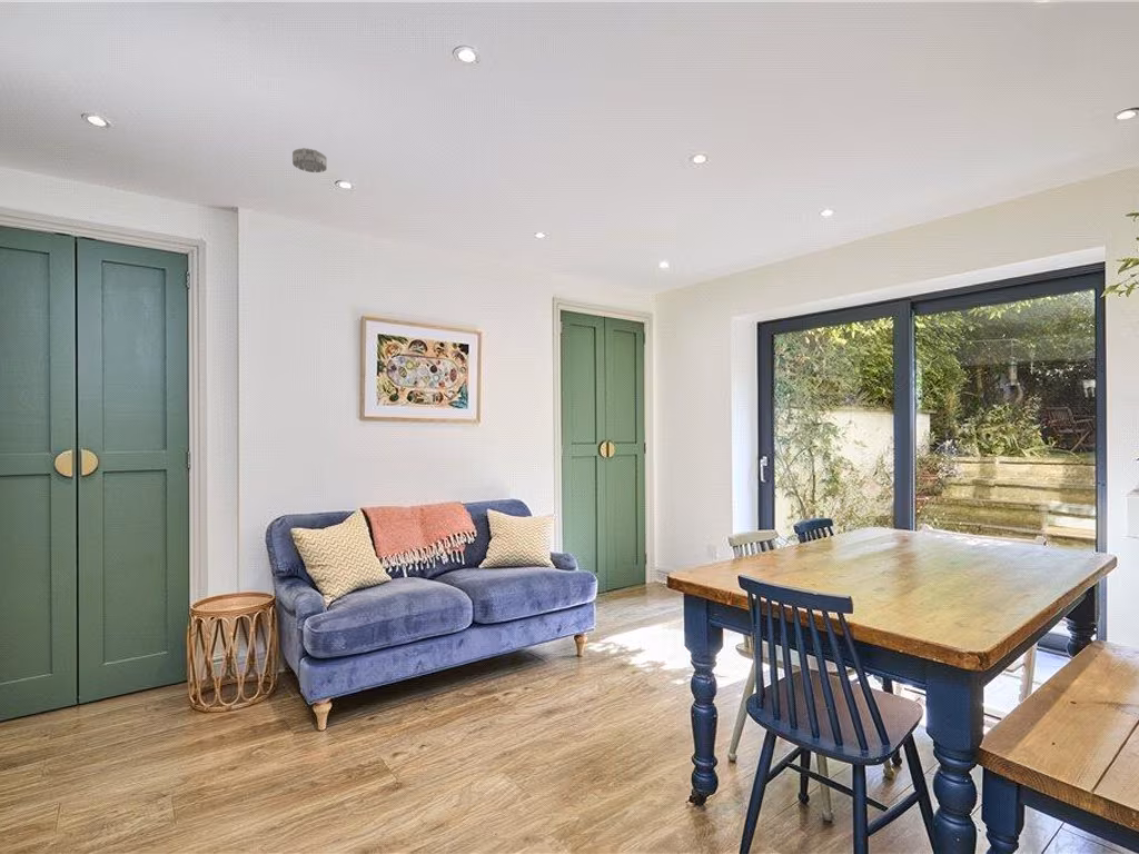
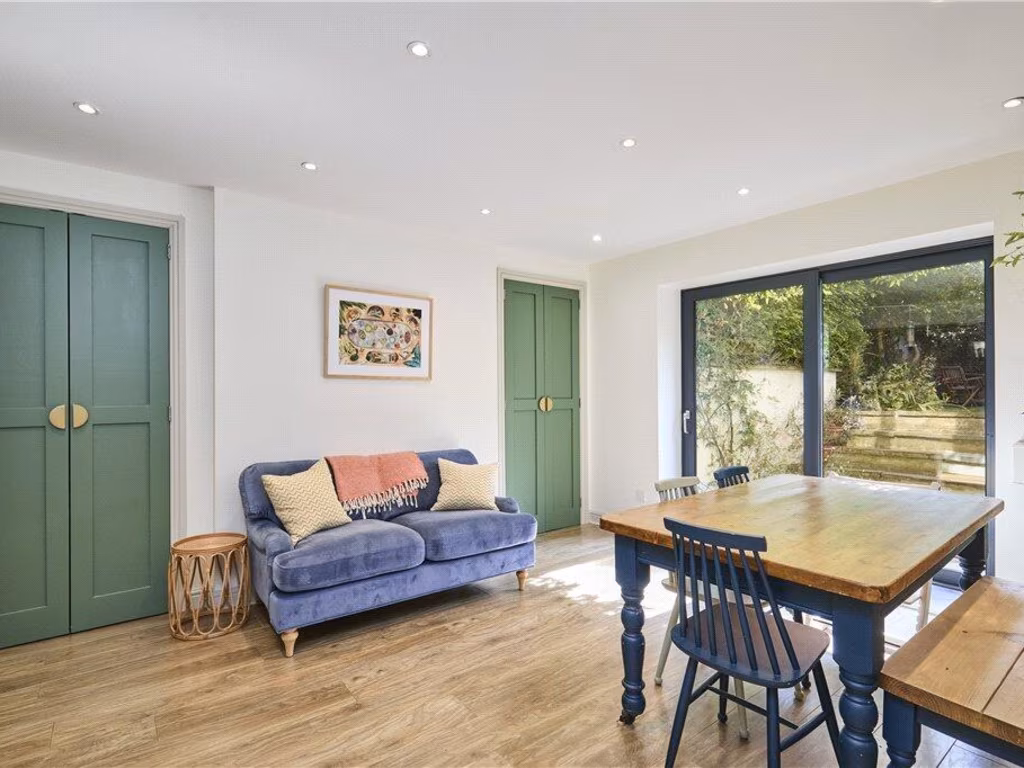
- smoke detector (309, 159)
